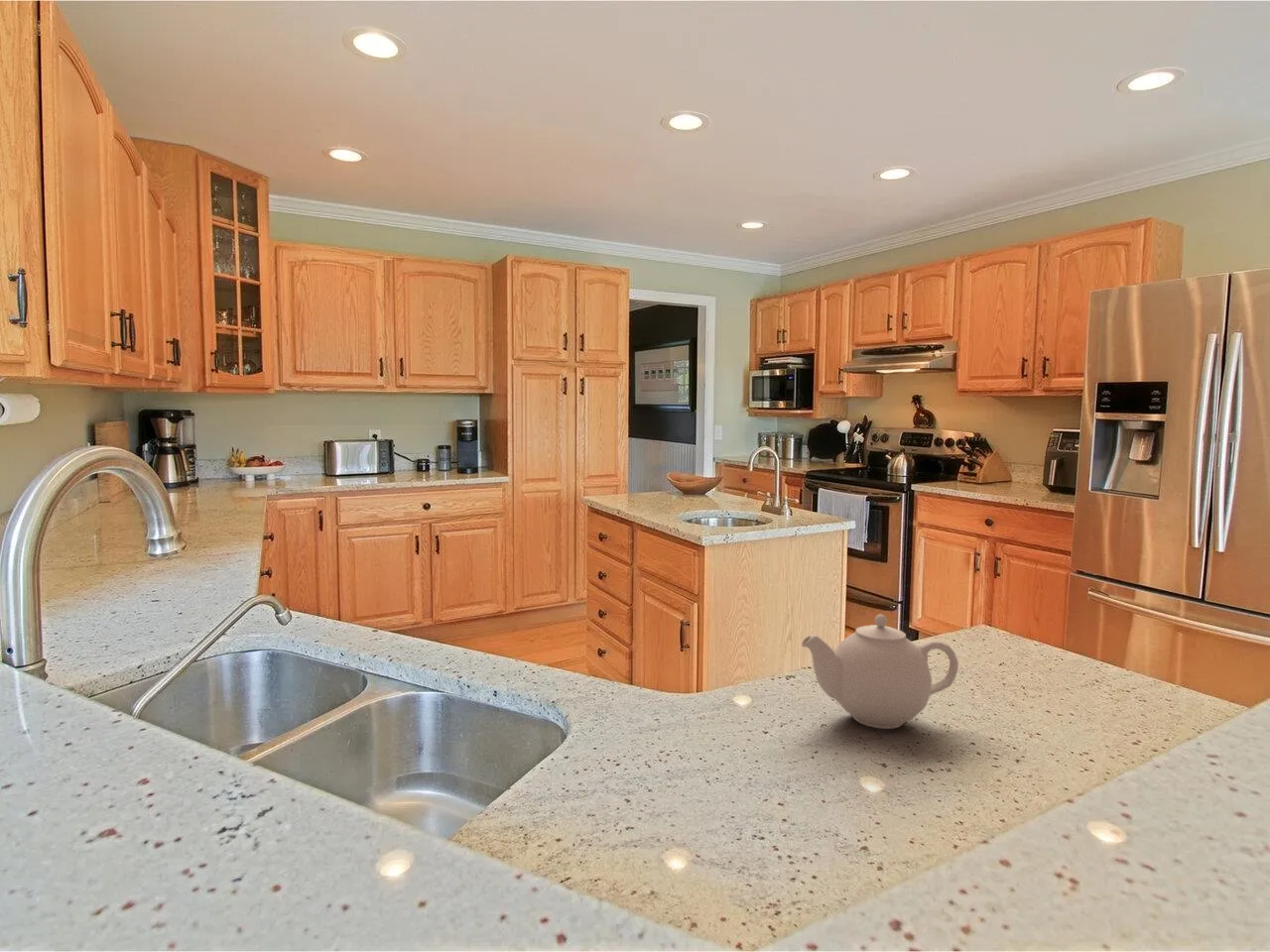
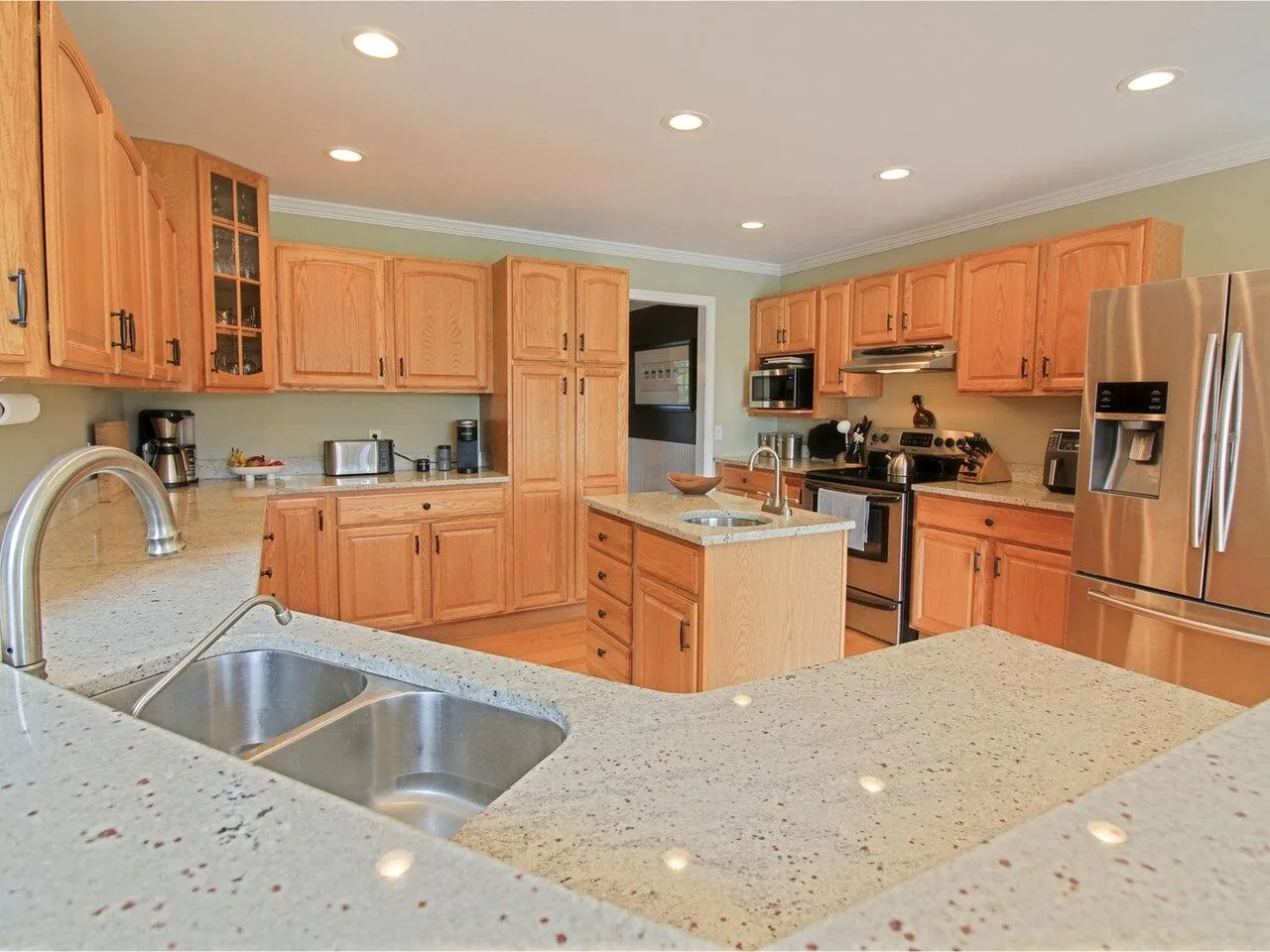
- teapot (879, 666)
